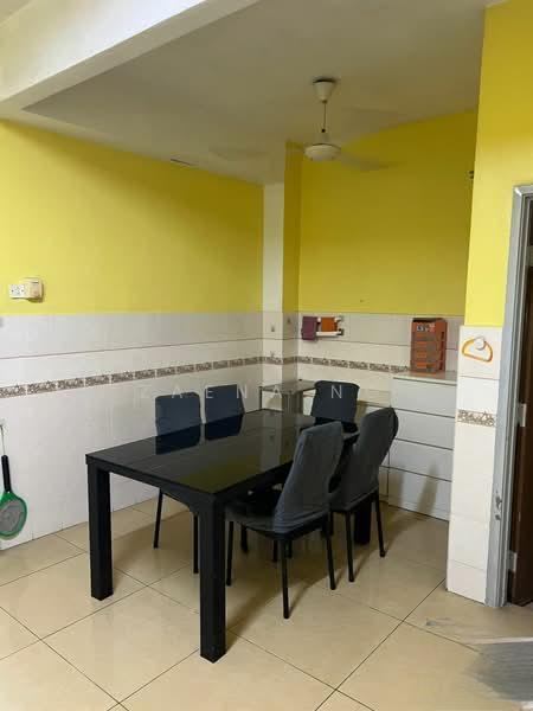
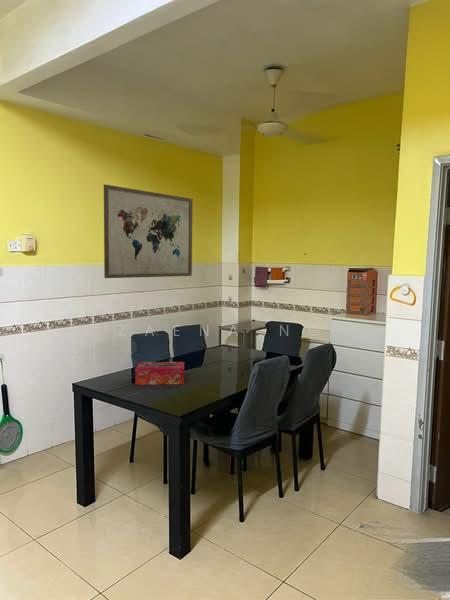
+ wall art (152, 235)
+ tissue box (160, 372)
